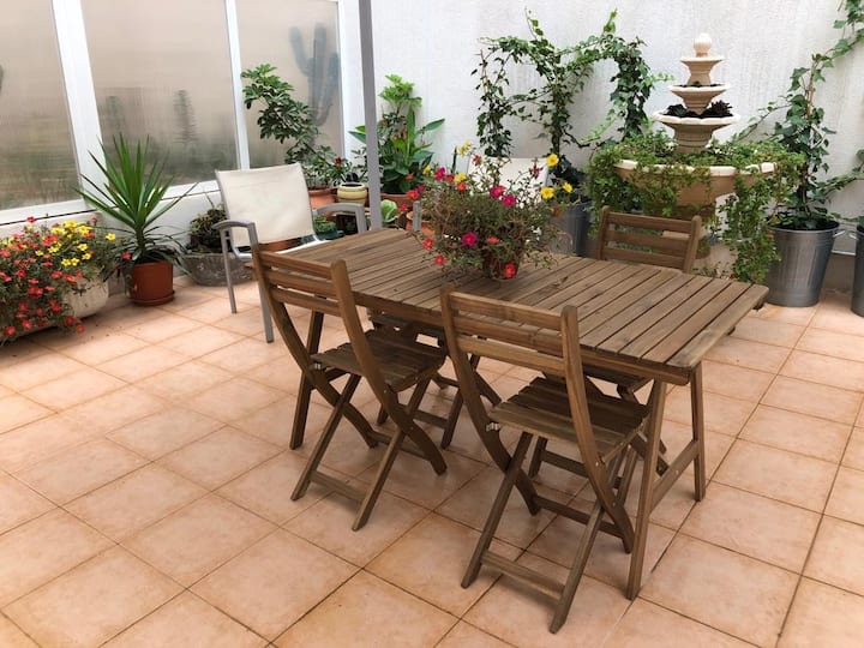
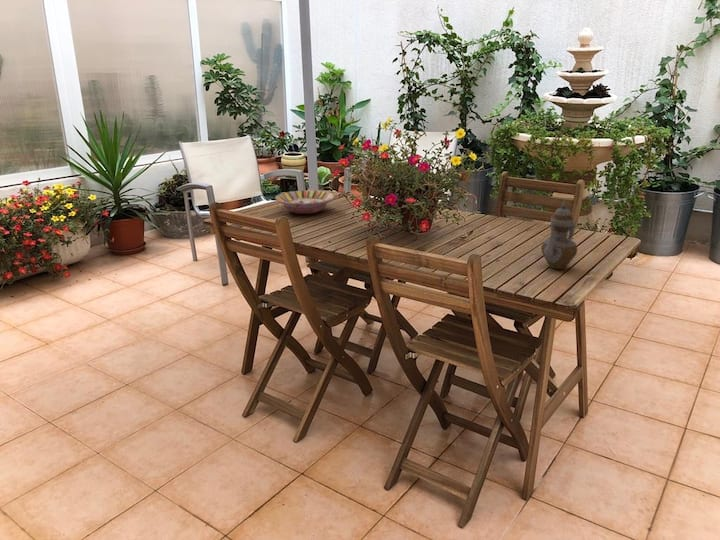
+ teapot (561, 234)
+ serving bowl (305, 203)
